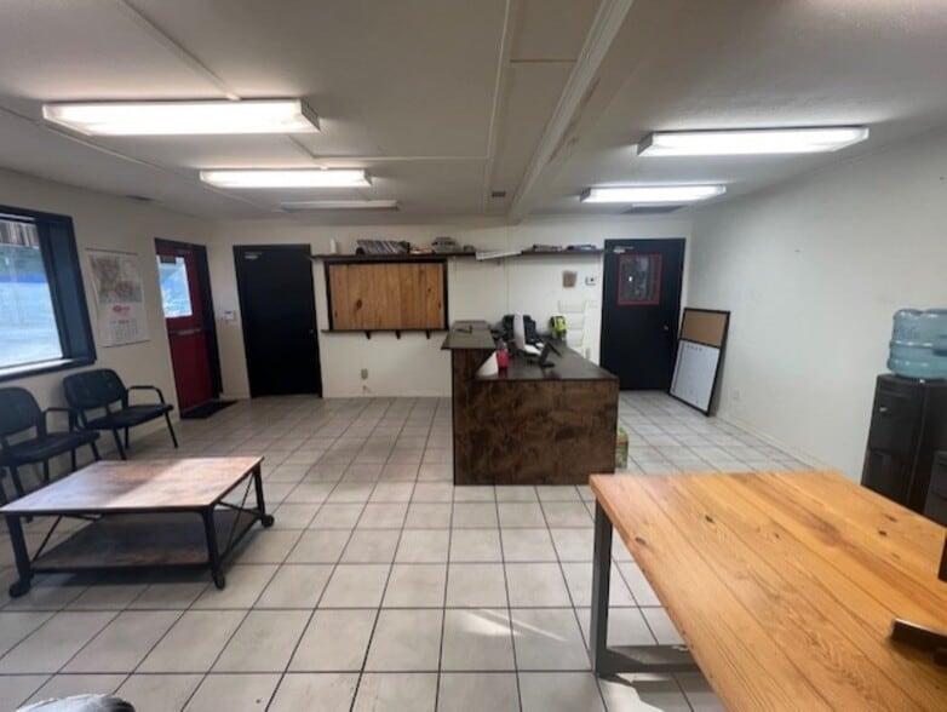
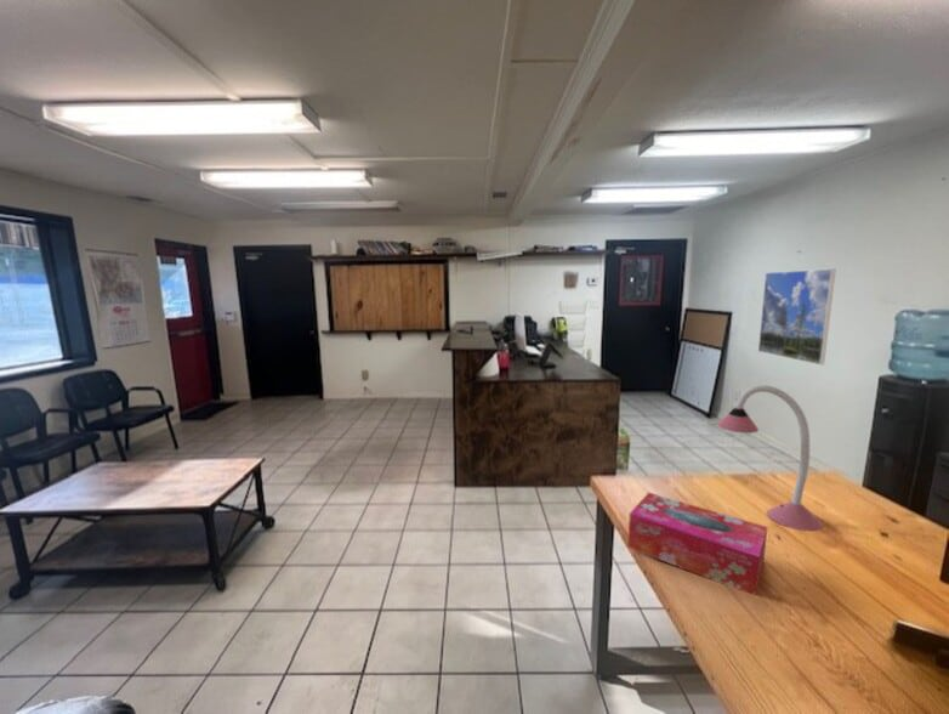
+ tissue box (694, 537)
+ desk lamp (756, 431)
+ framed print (792, 314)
